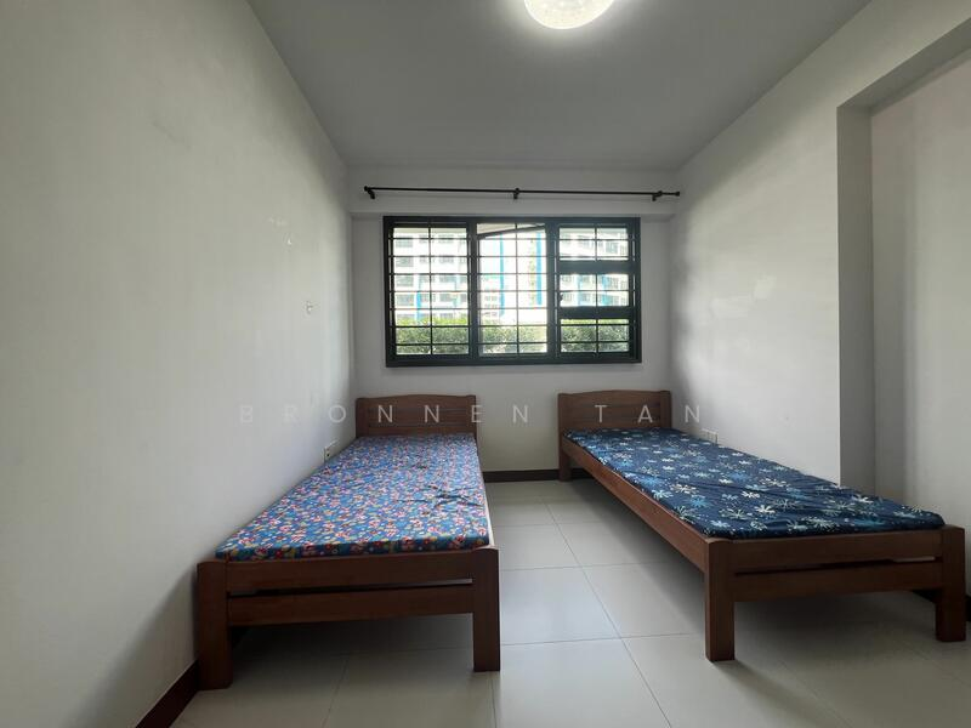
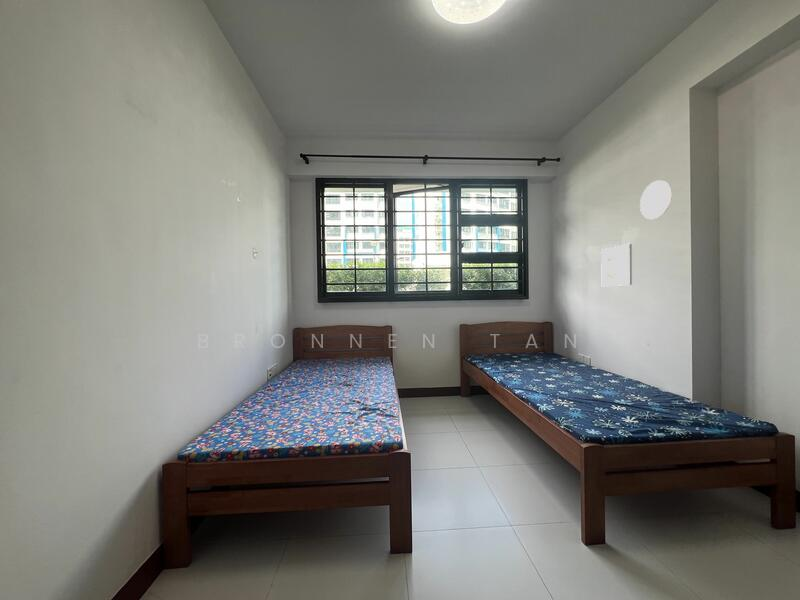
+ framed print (615, 266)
+ decorative plate (656, 200)
